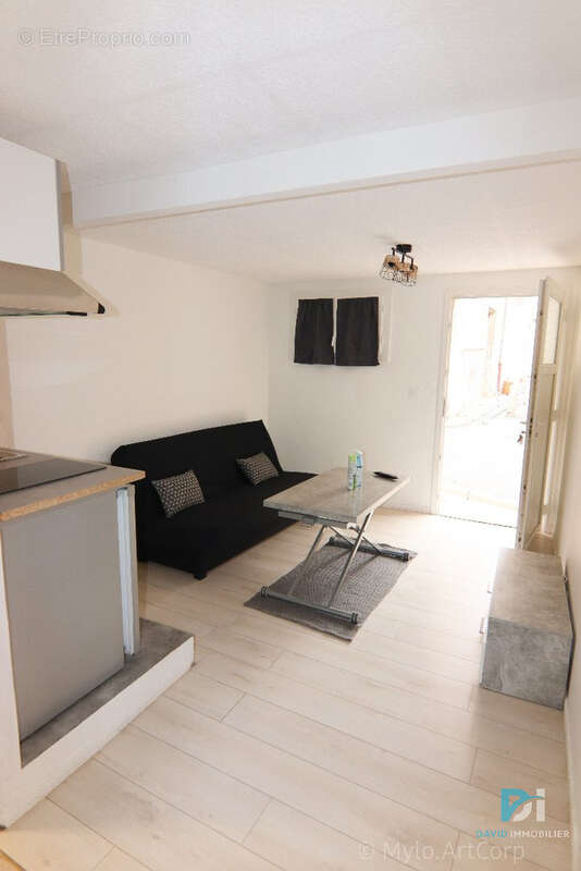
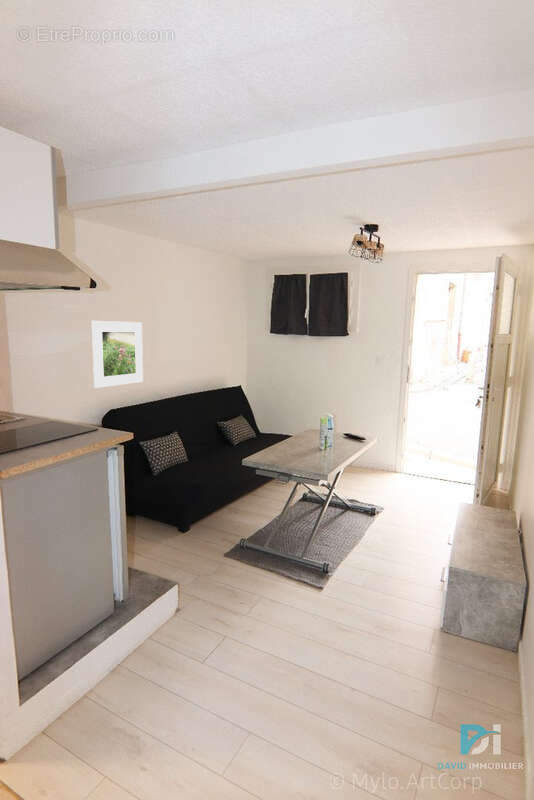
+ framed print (119, 353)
